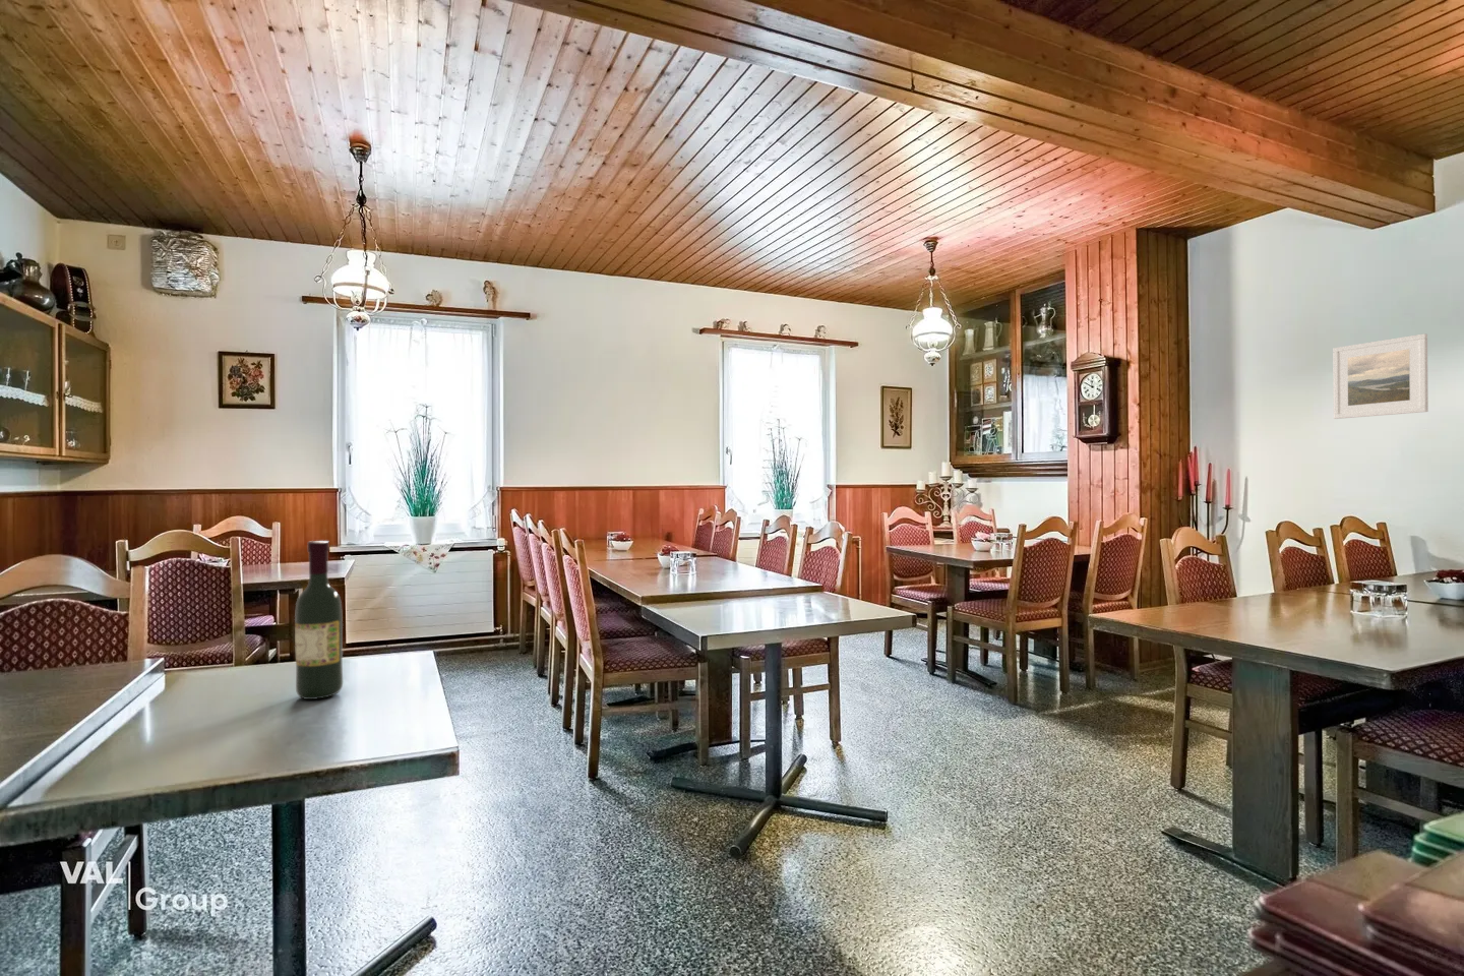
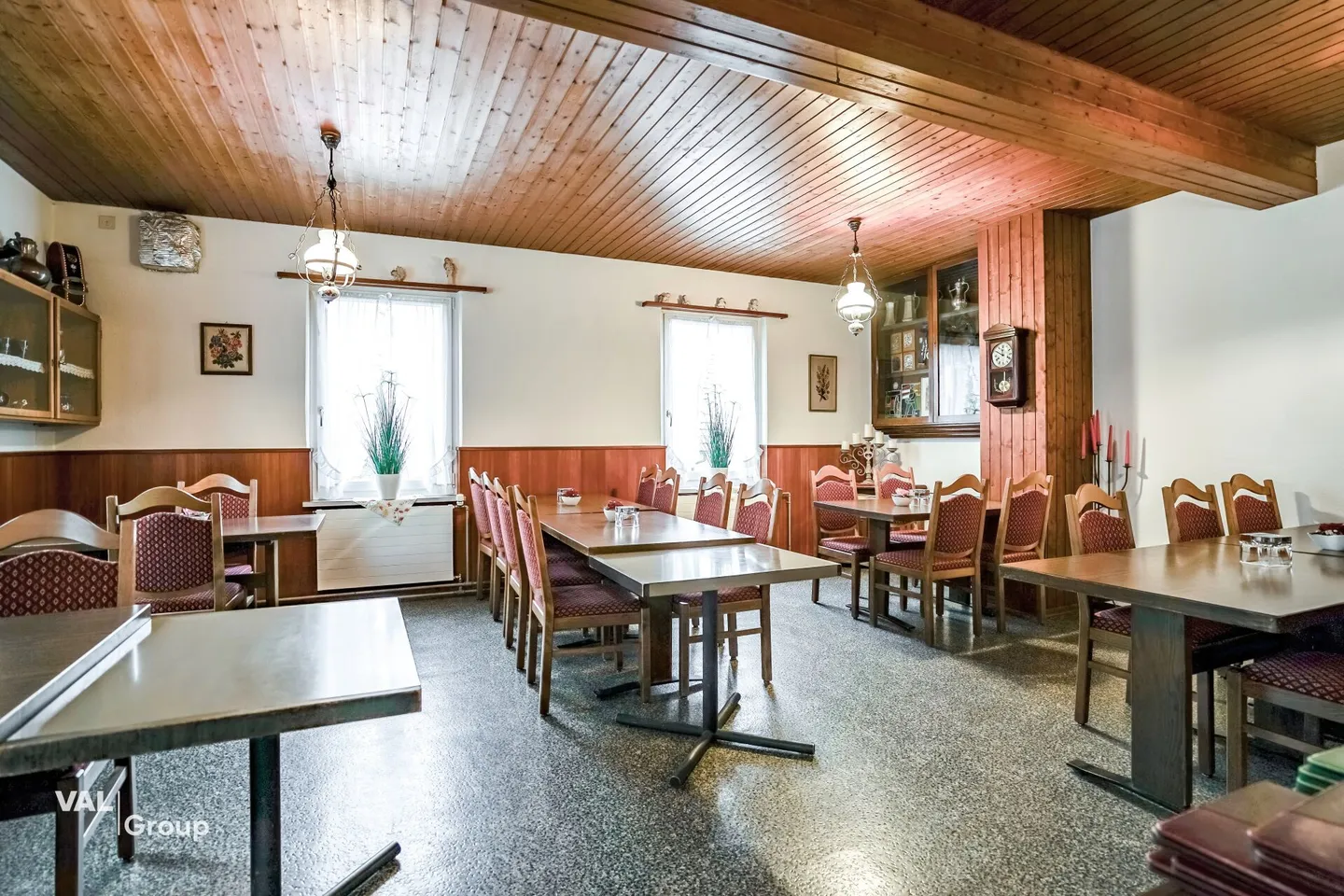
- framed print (1378, 378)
- wine bottle (318, 618)
